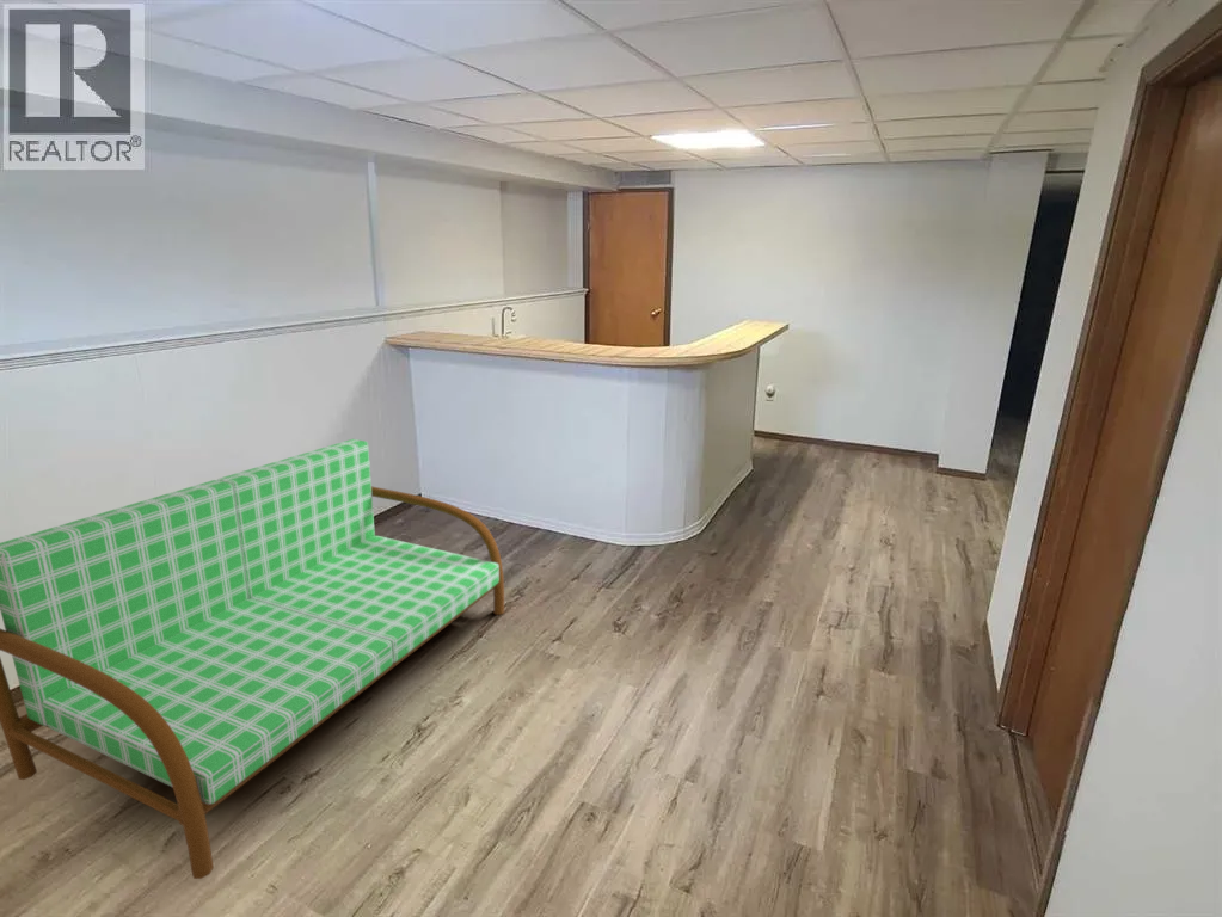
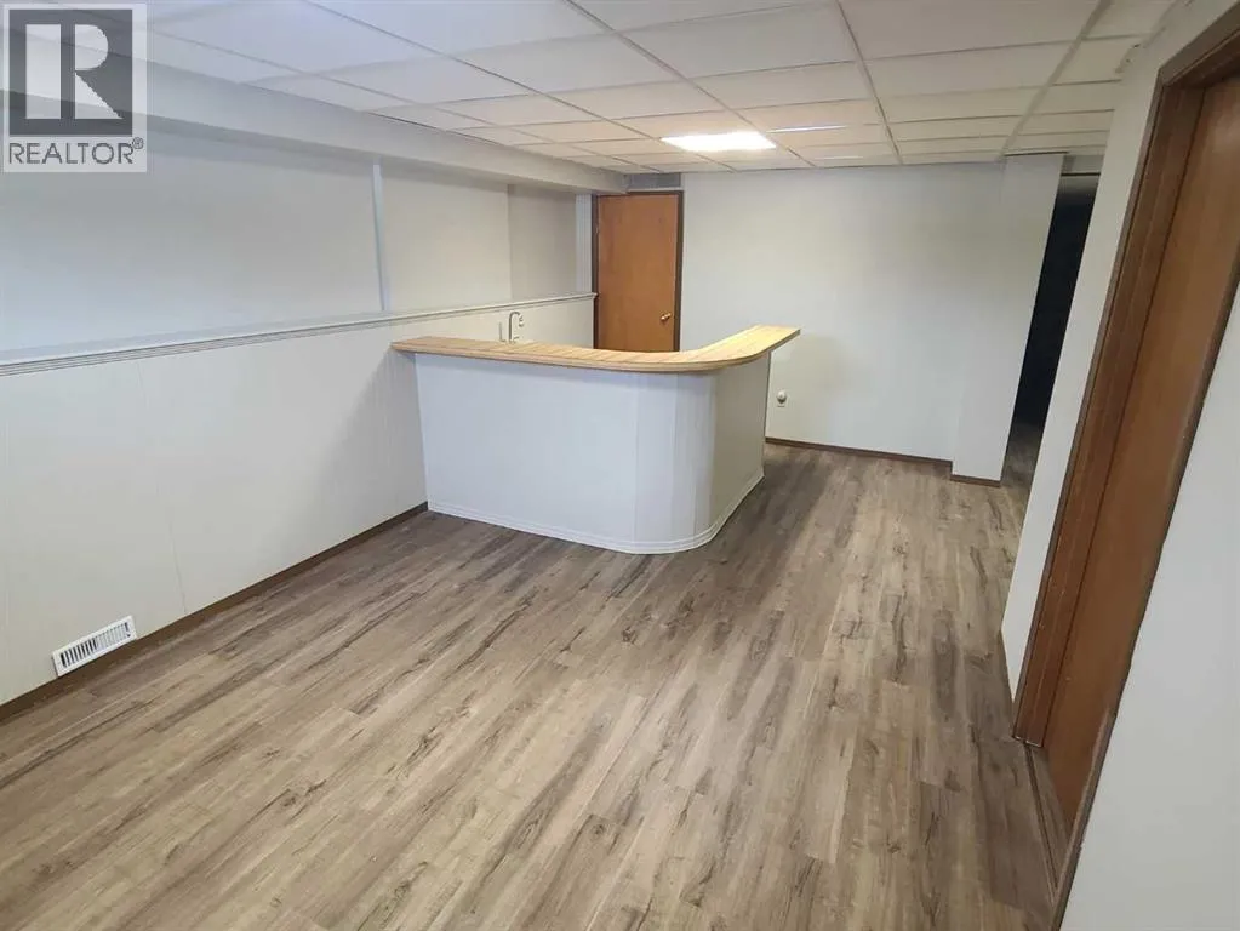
- sofa (300, 591)
